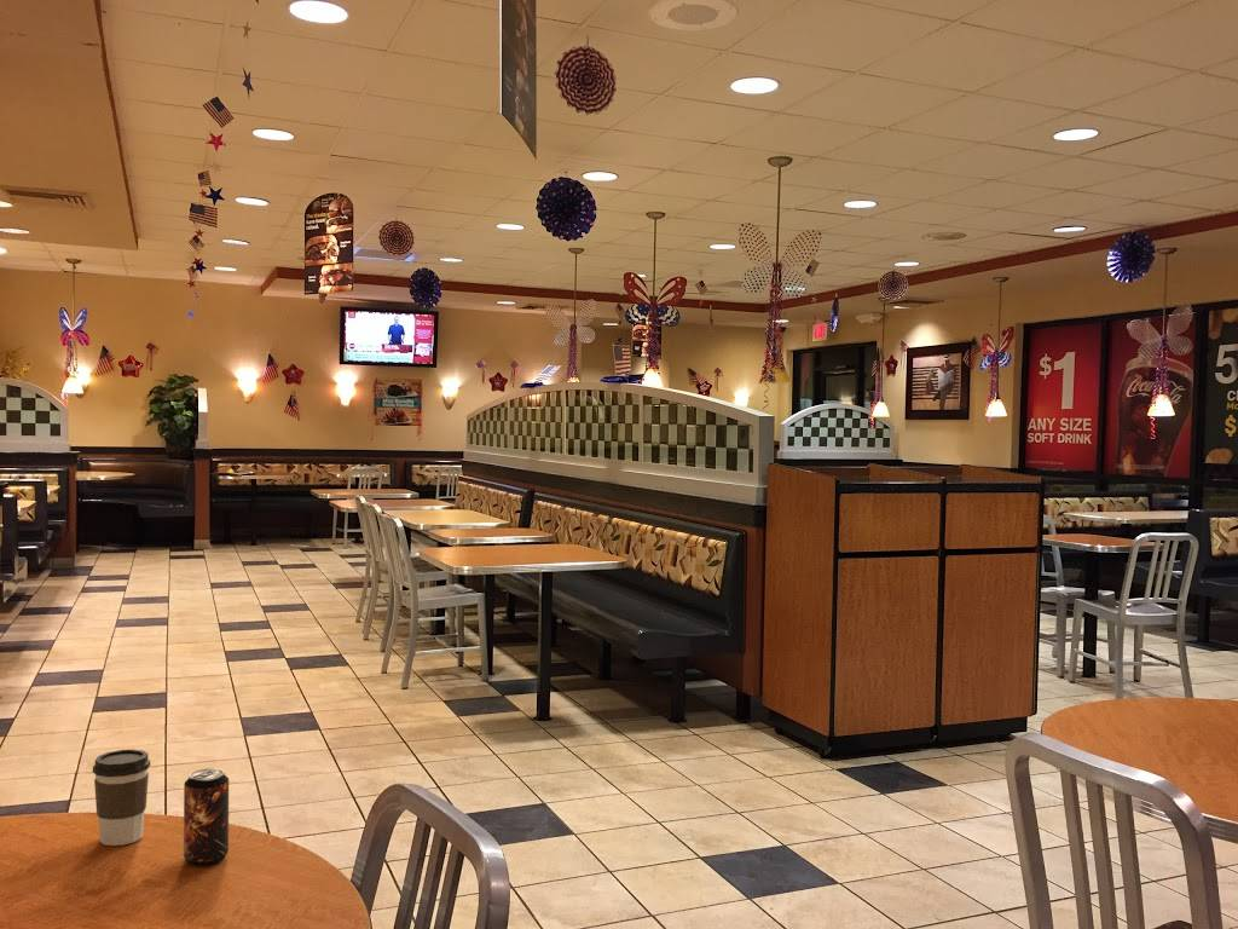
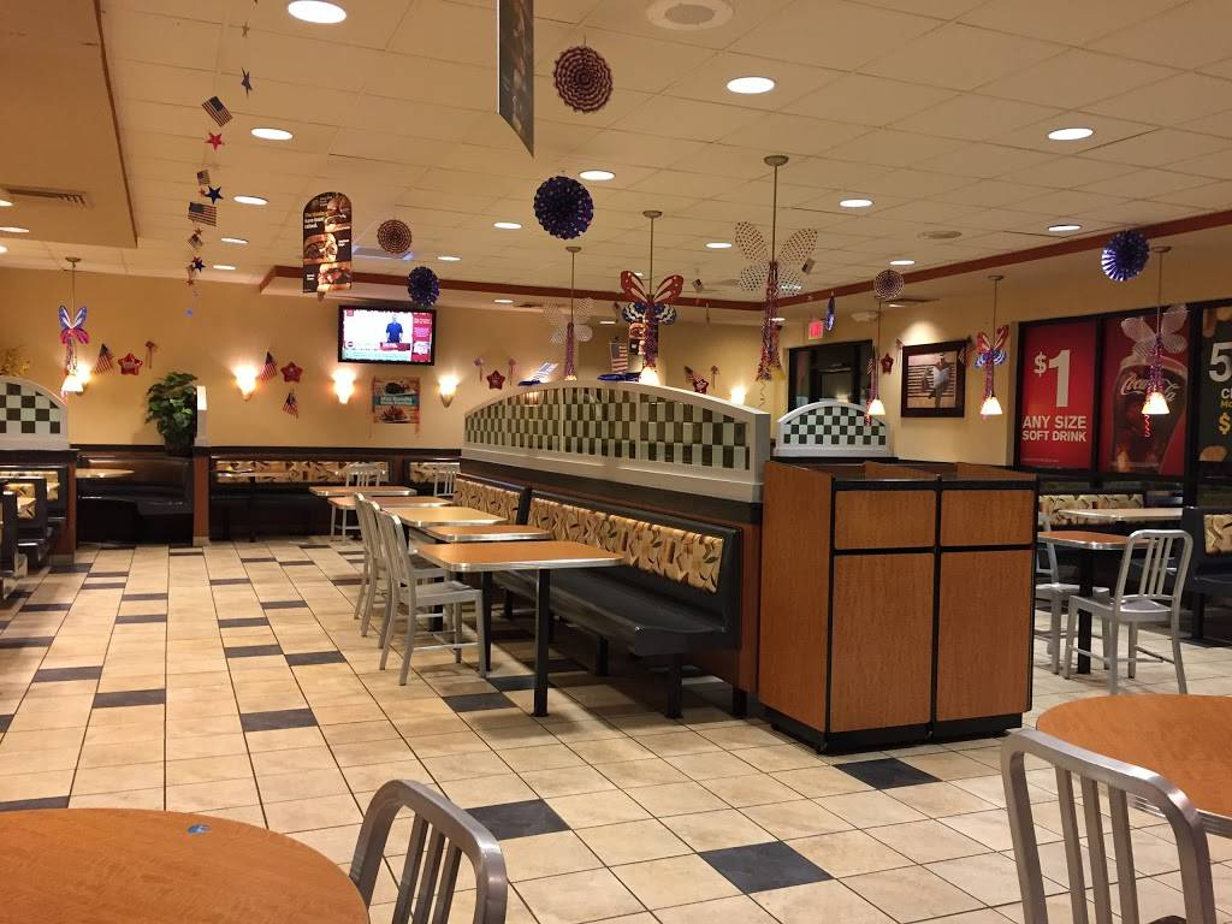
- beverage can (206, 815)
- coffee cup (121, 797)
